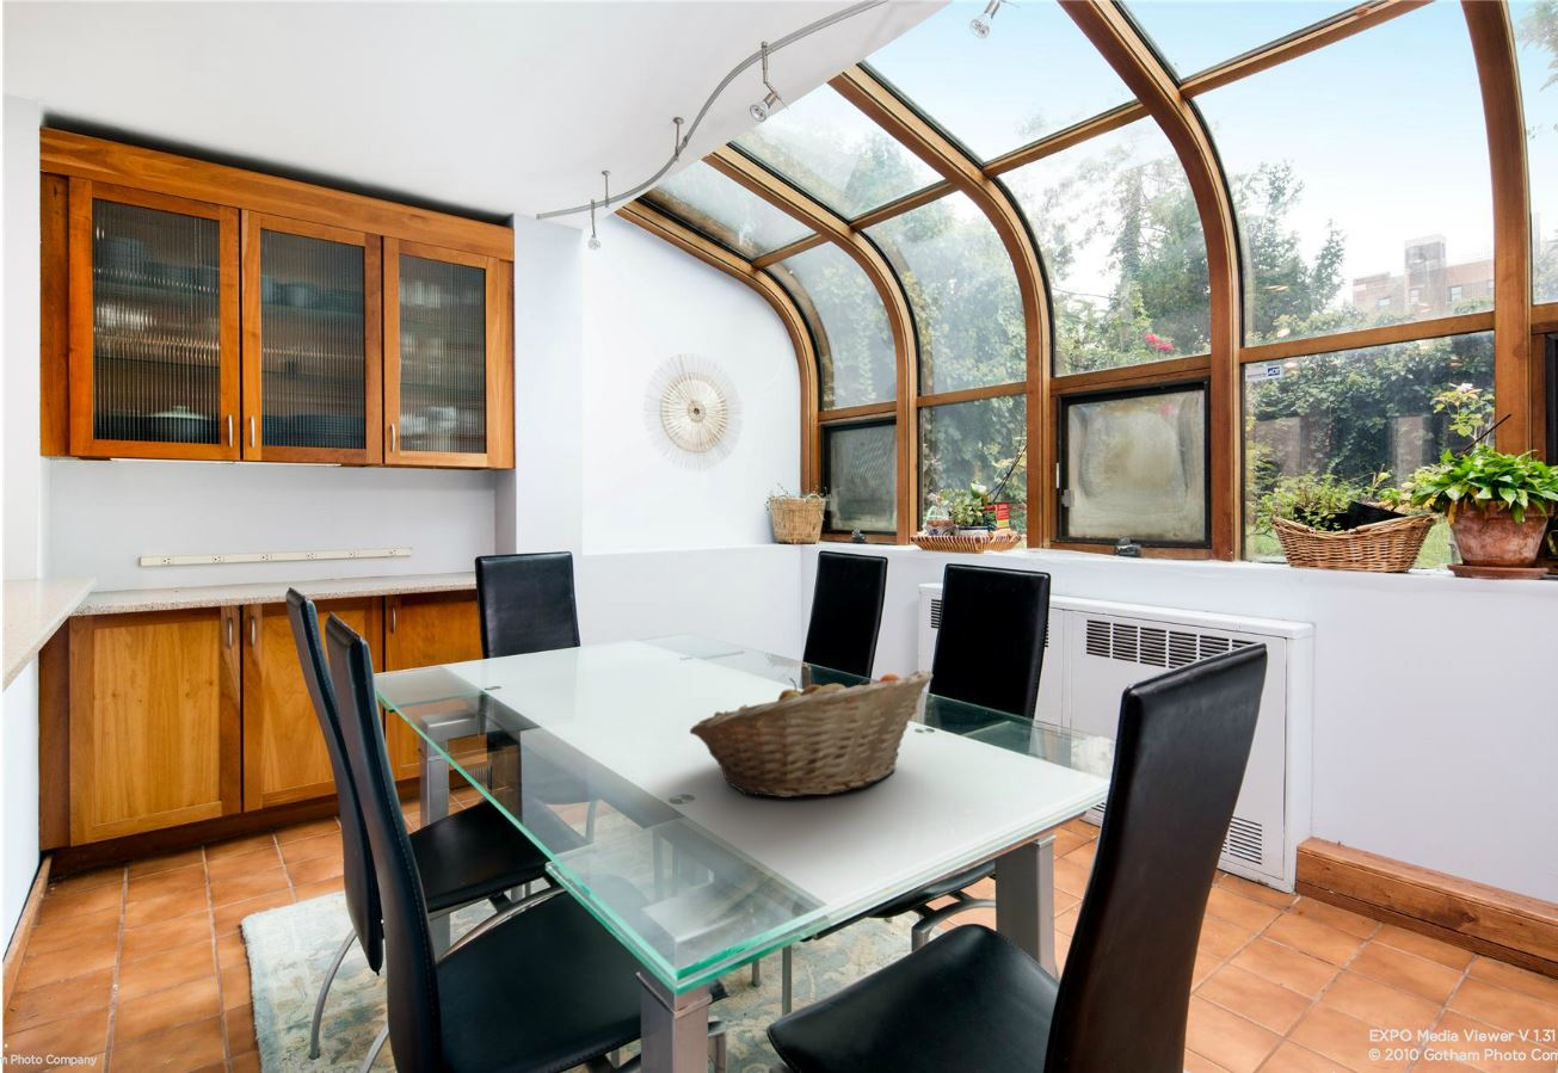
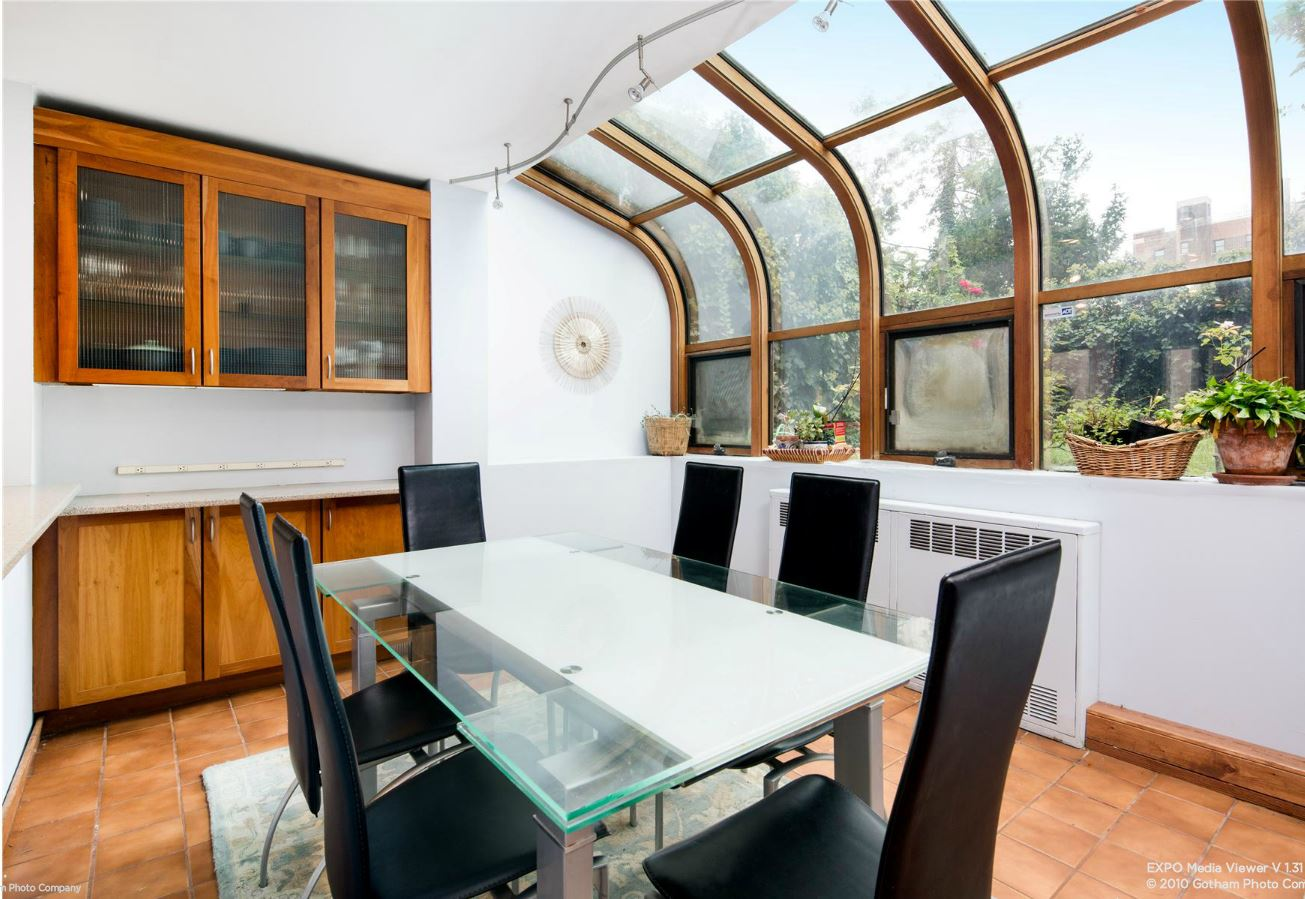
- fruit basket (817, 721)
